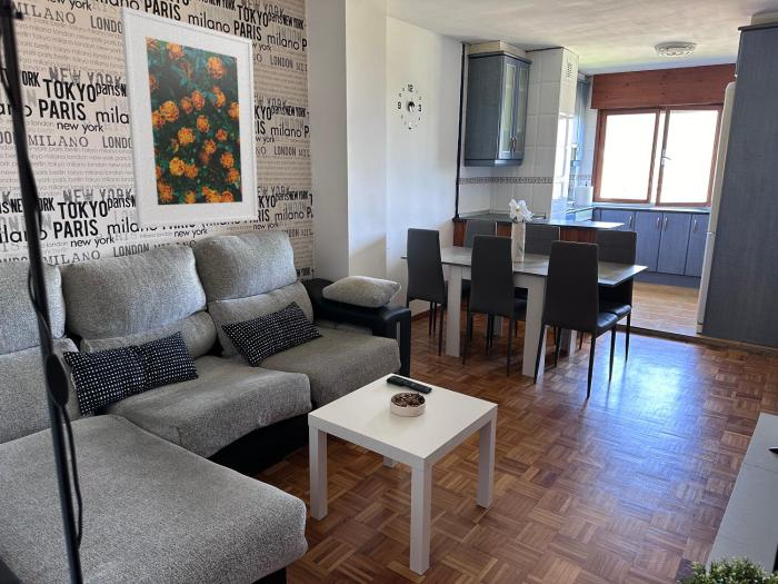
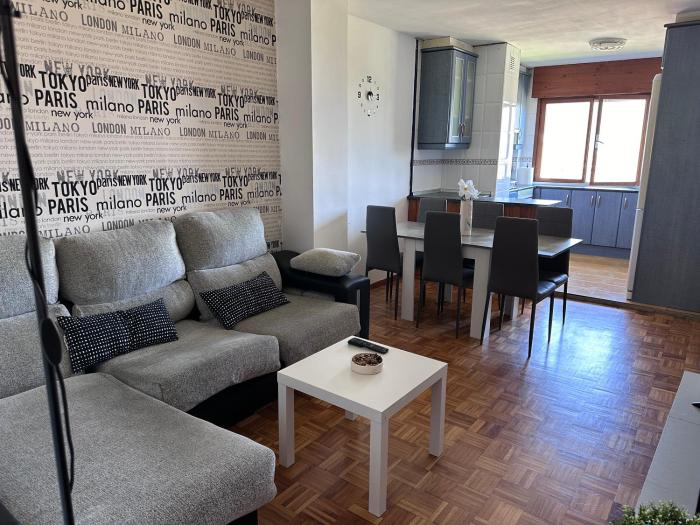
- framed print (198, 128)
